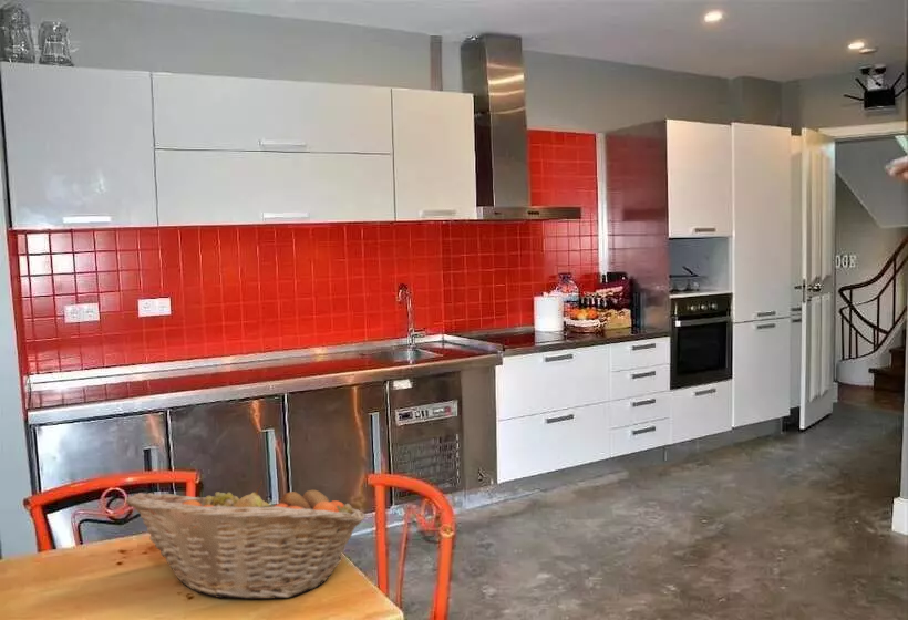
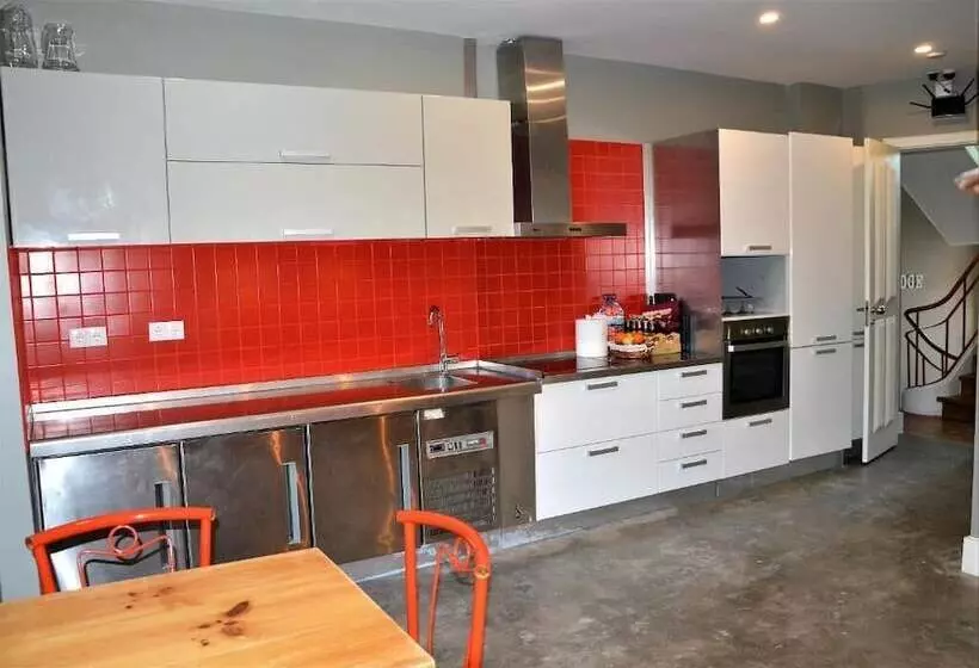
- fruit basket (248, 525)
